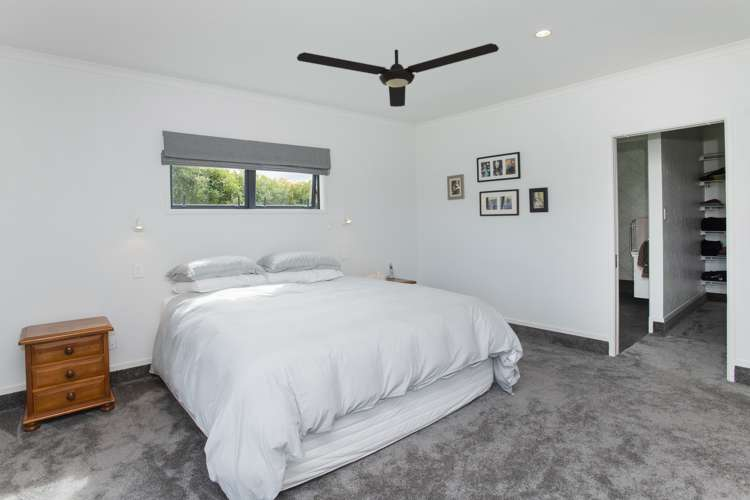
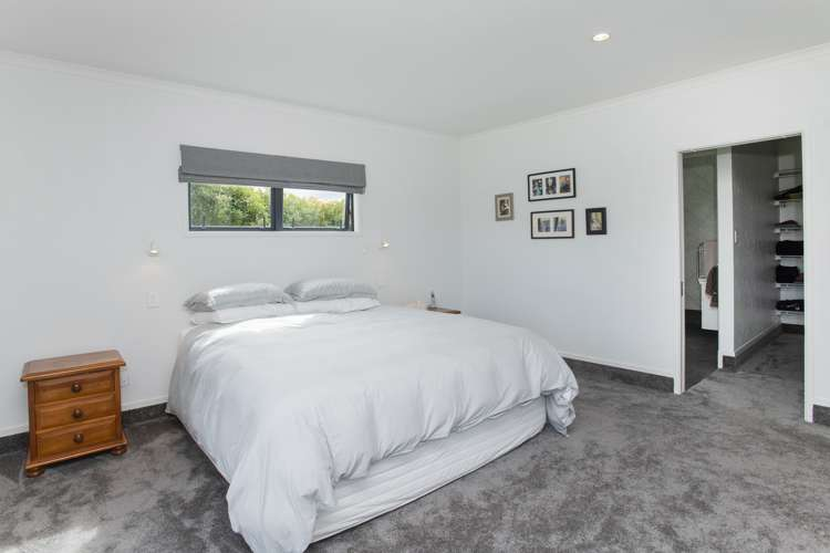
- ceiling fan (396, 75)
